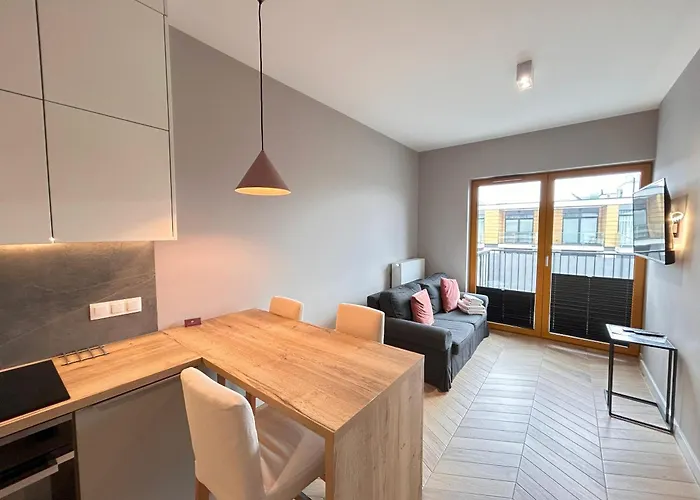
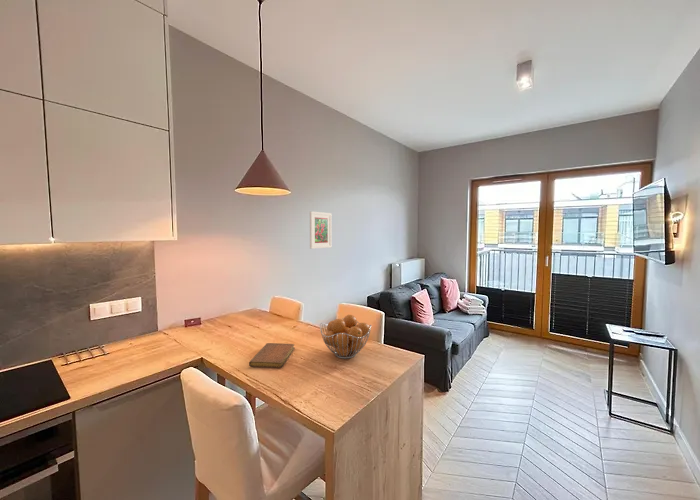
+ fruit basket (345, 335)
+ notebook (273, 354)
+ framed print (321, 230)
